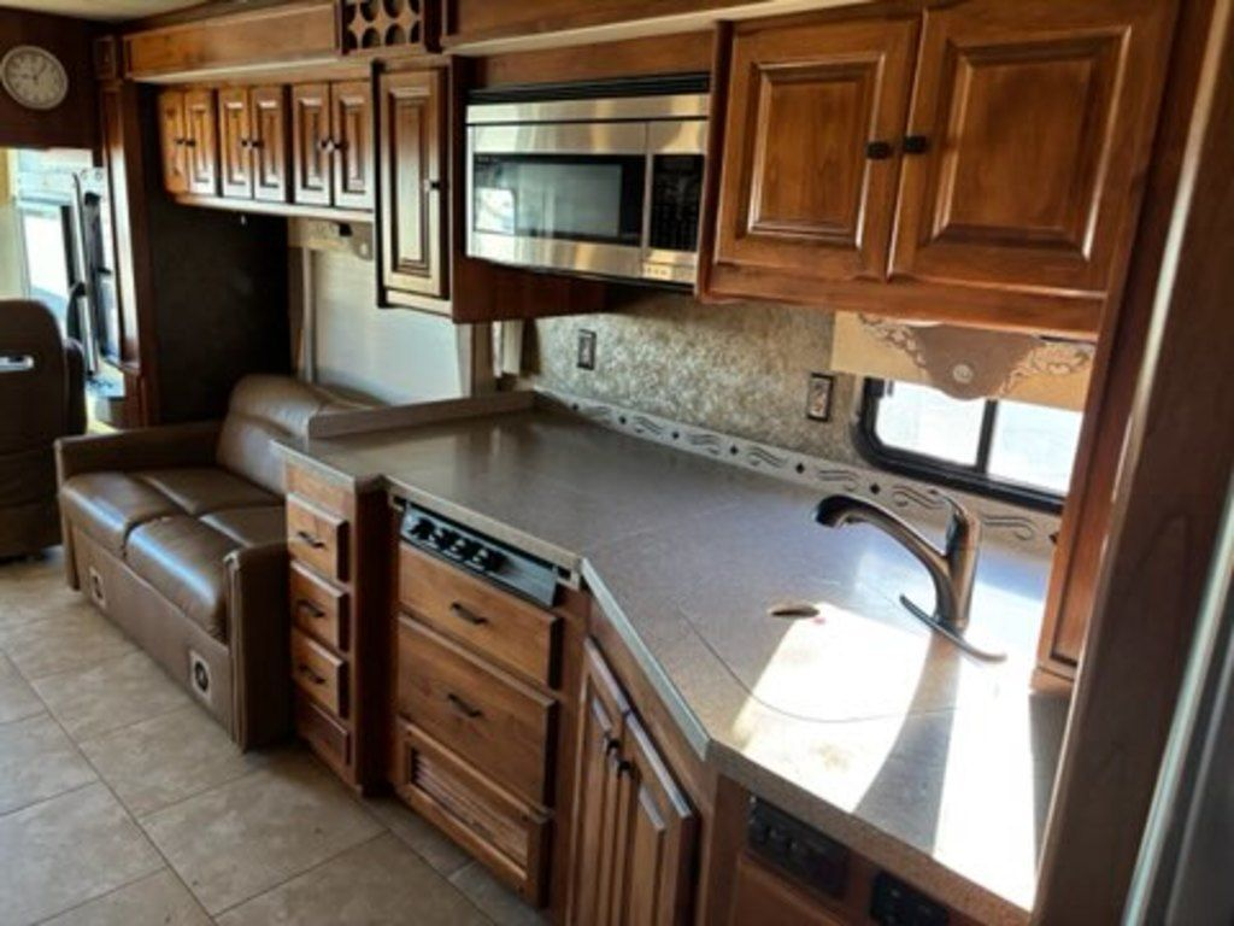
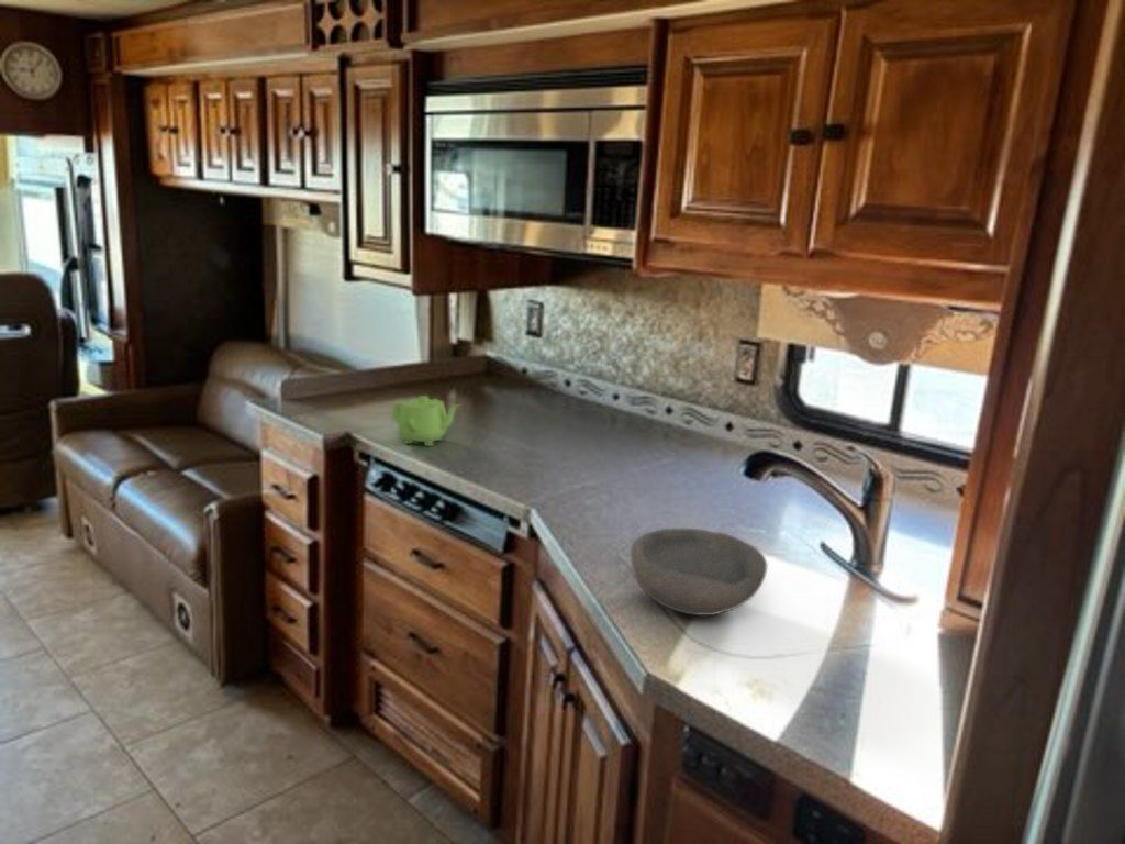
+ bowl (695, 576)
+ teapot (425, 419)
